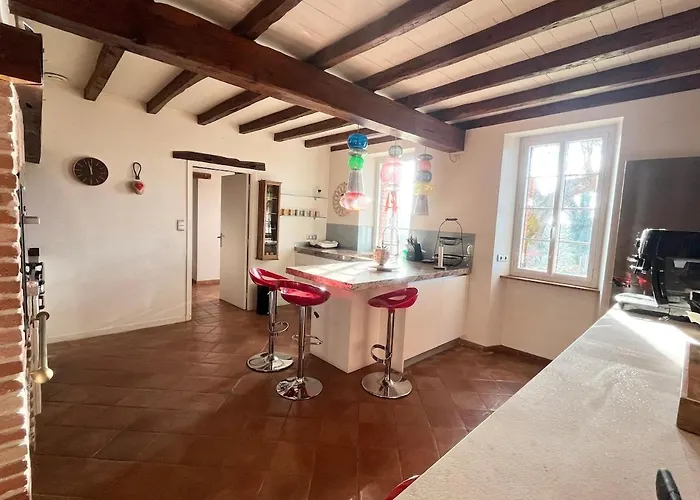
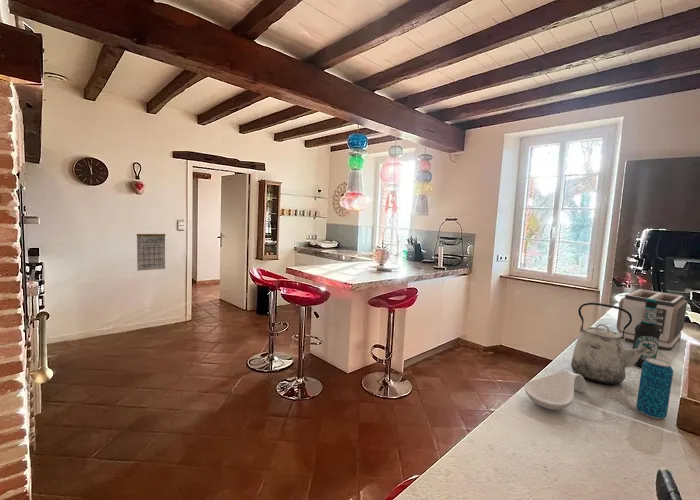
+ kettle (611, 343)
+ spoon rest (558, 387)
+ calendar (151, 247)
+ toaster (656, 317)
+ beverage can (654, 388)
+ bottle (647, 332)
